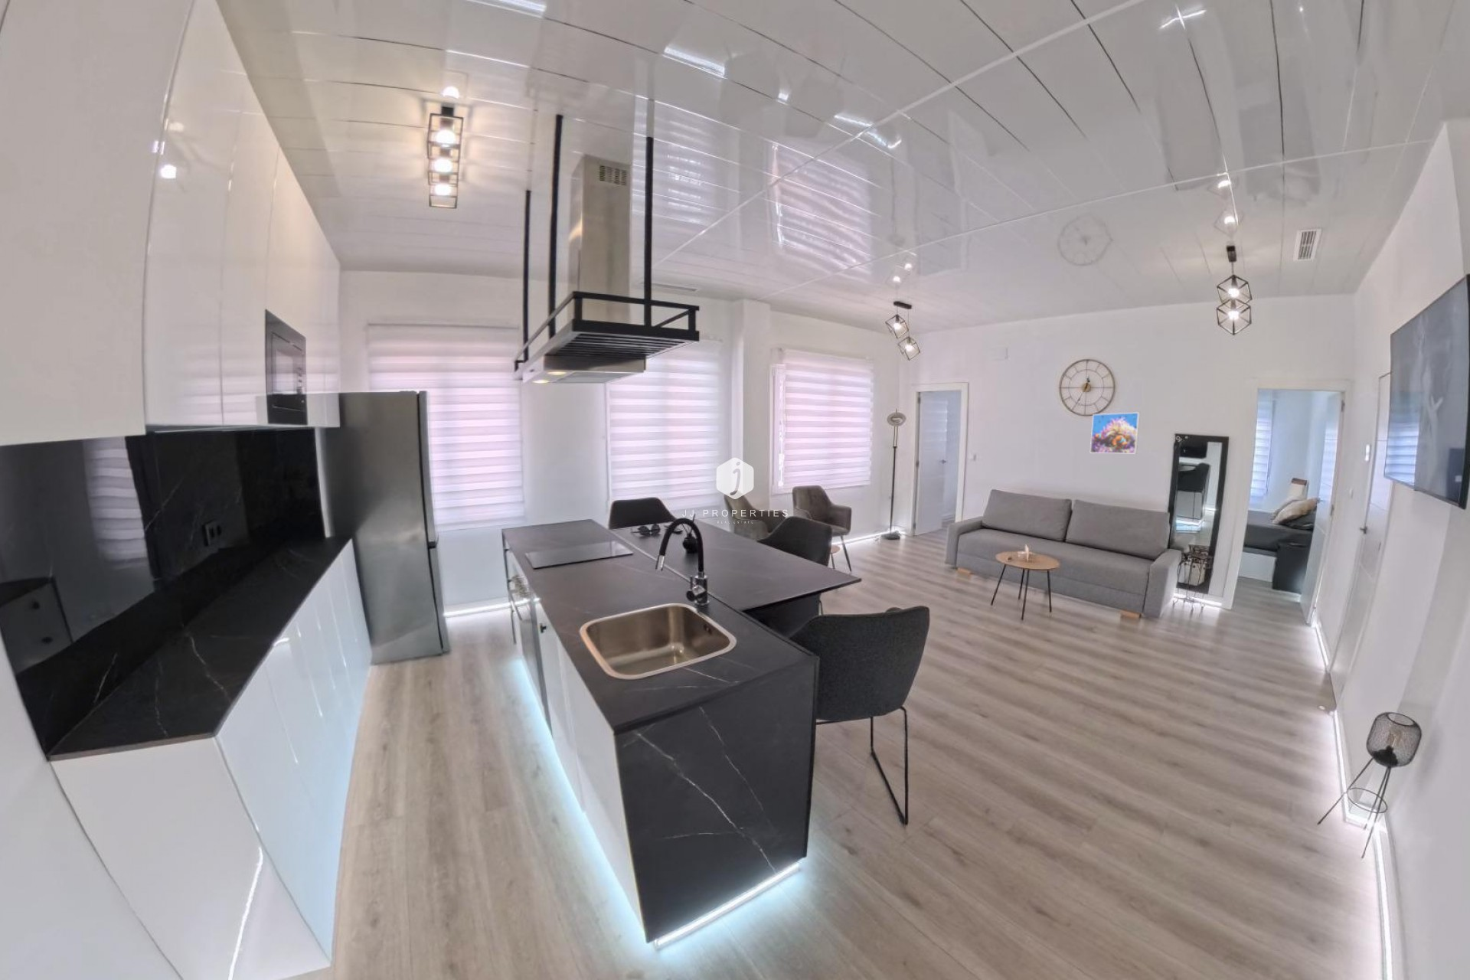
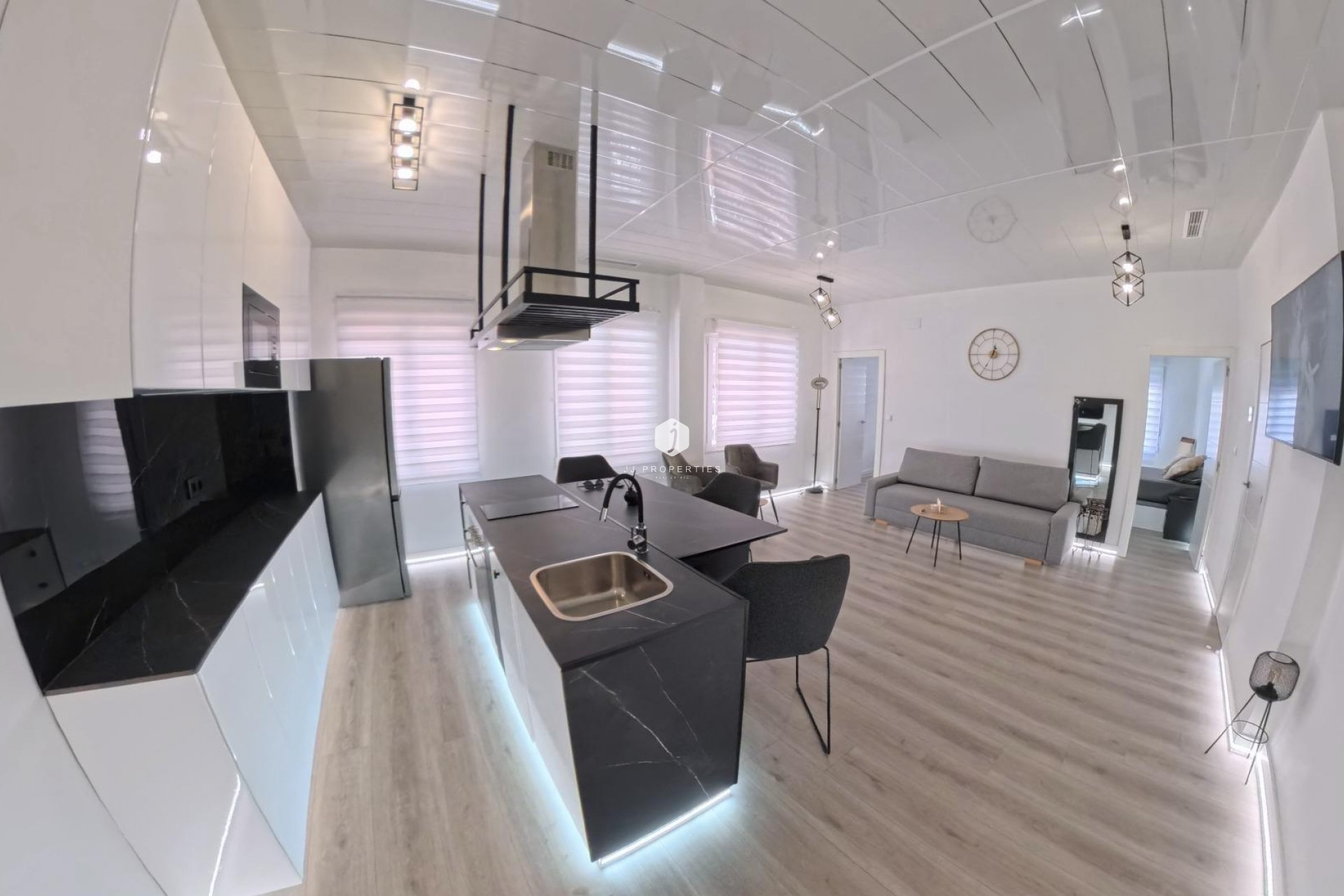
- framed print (1113, 433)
